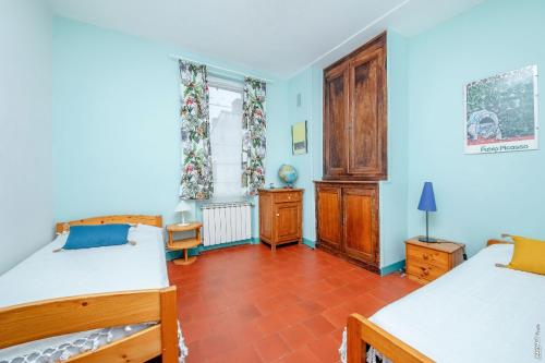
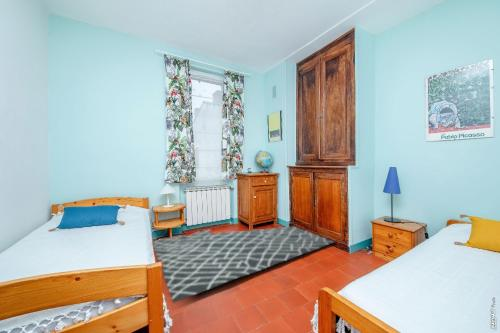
+ rug (250, 239)
